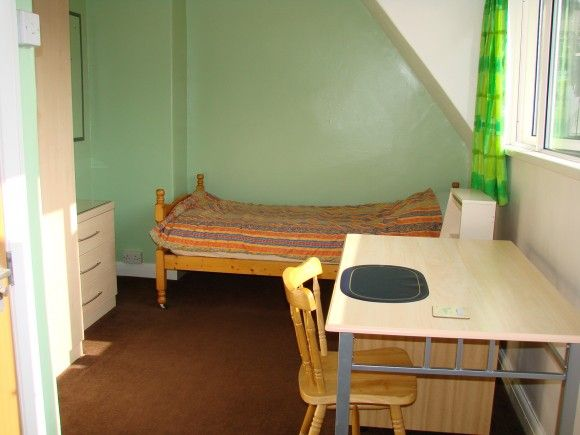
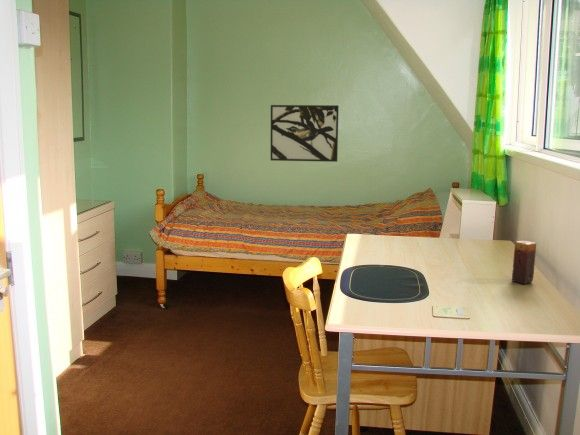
+ candle (524, 261)
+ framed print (304, 133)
